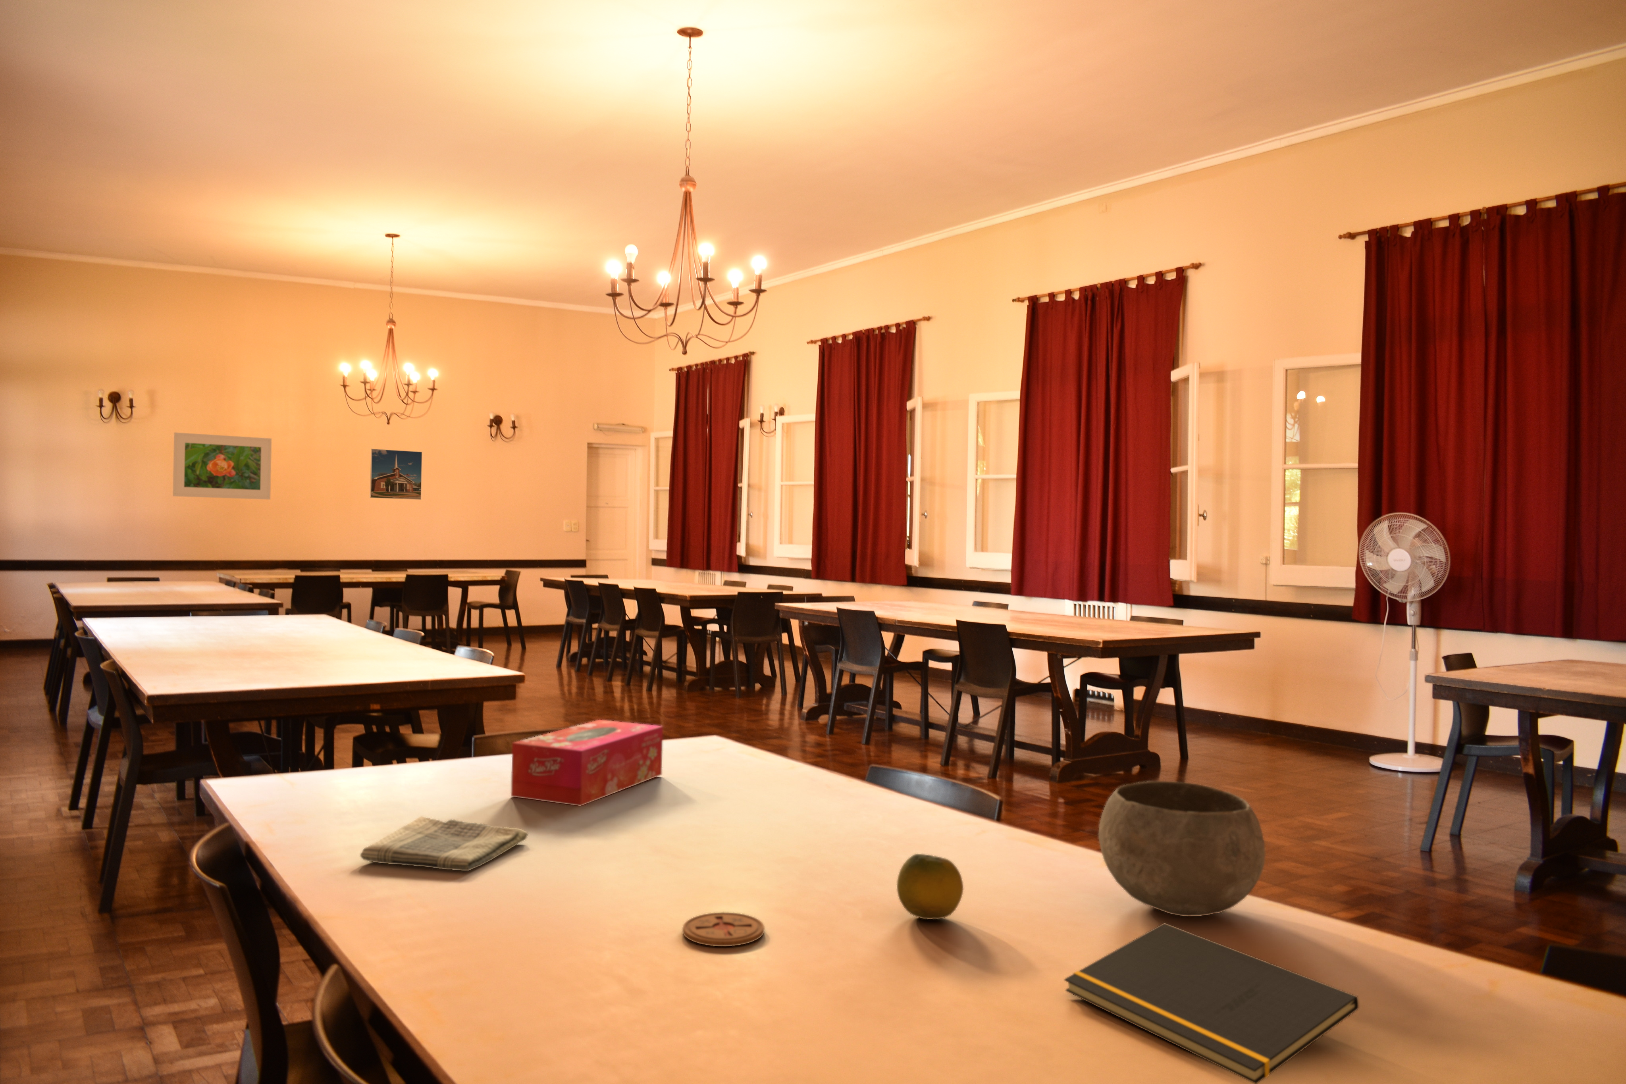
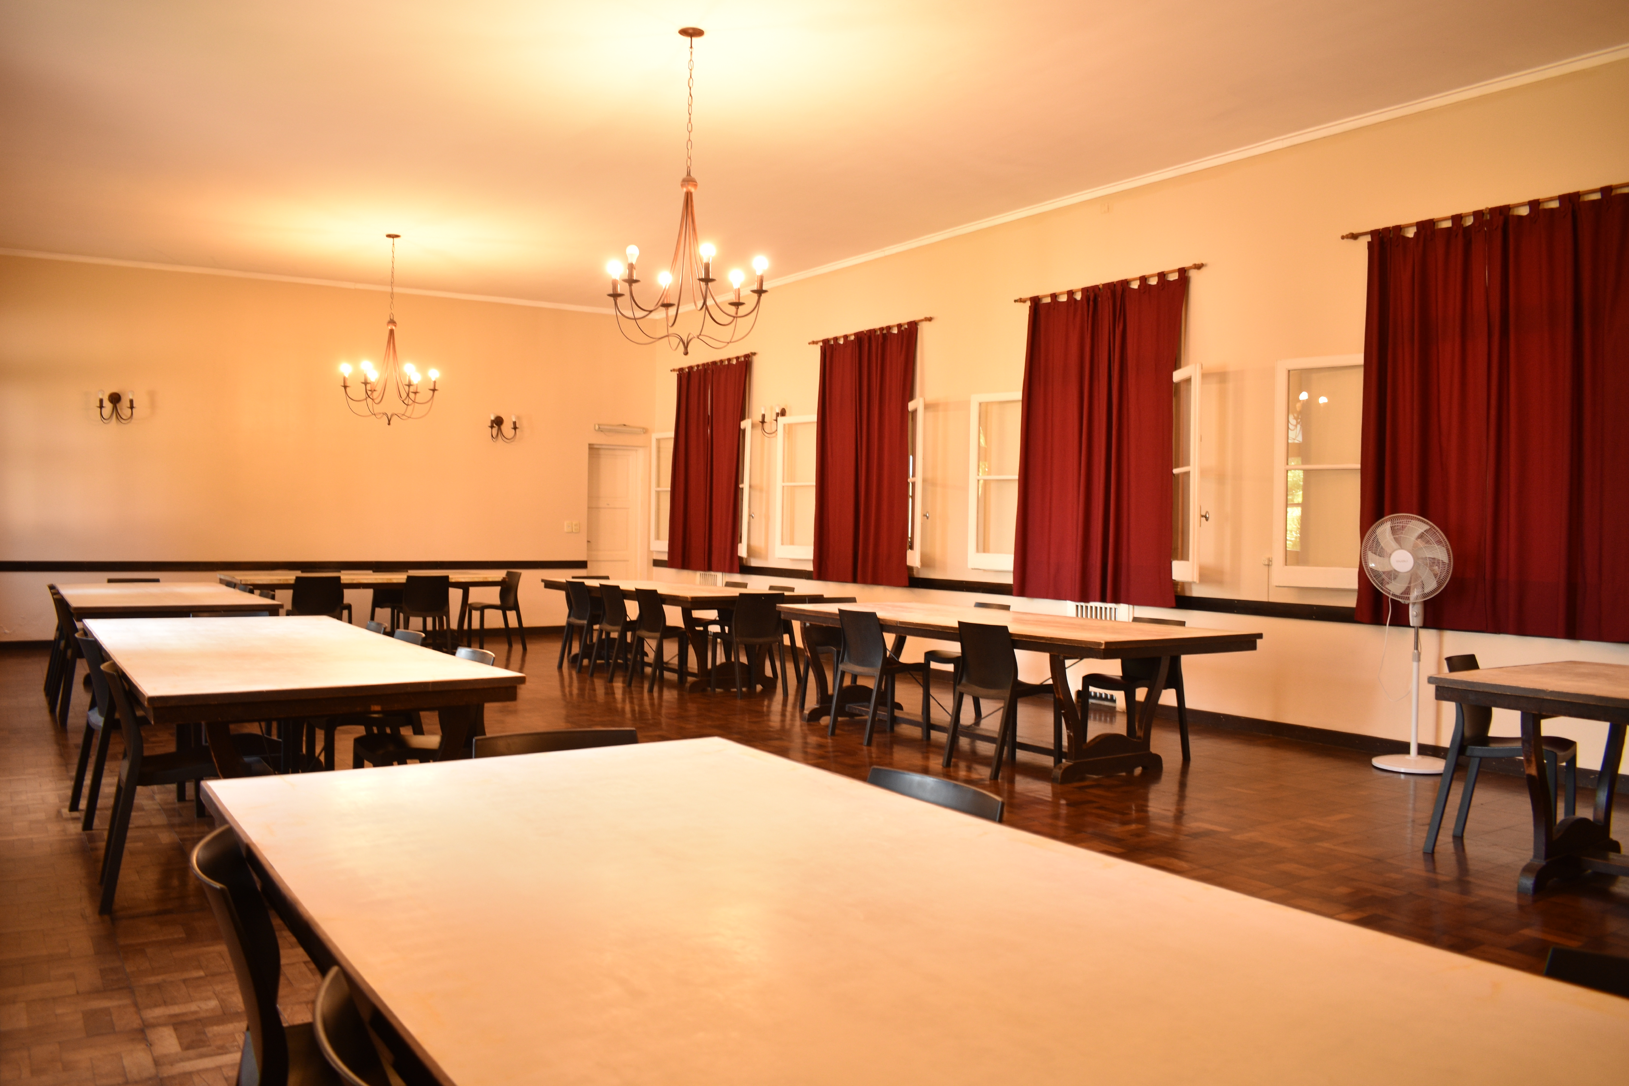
- coaster (723, 928)
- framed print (223, 466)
- dish towel (448, 841)
- fruit (929, 886)
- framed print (396, 474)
- tissue box (590, 760)
- notepad (1205, 993)
- bowl (1180, 851)
